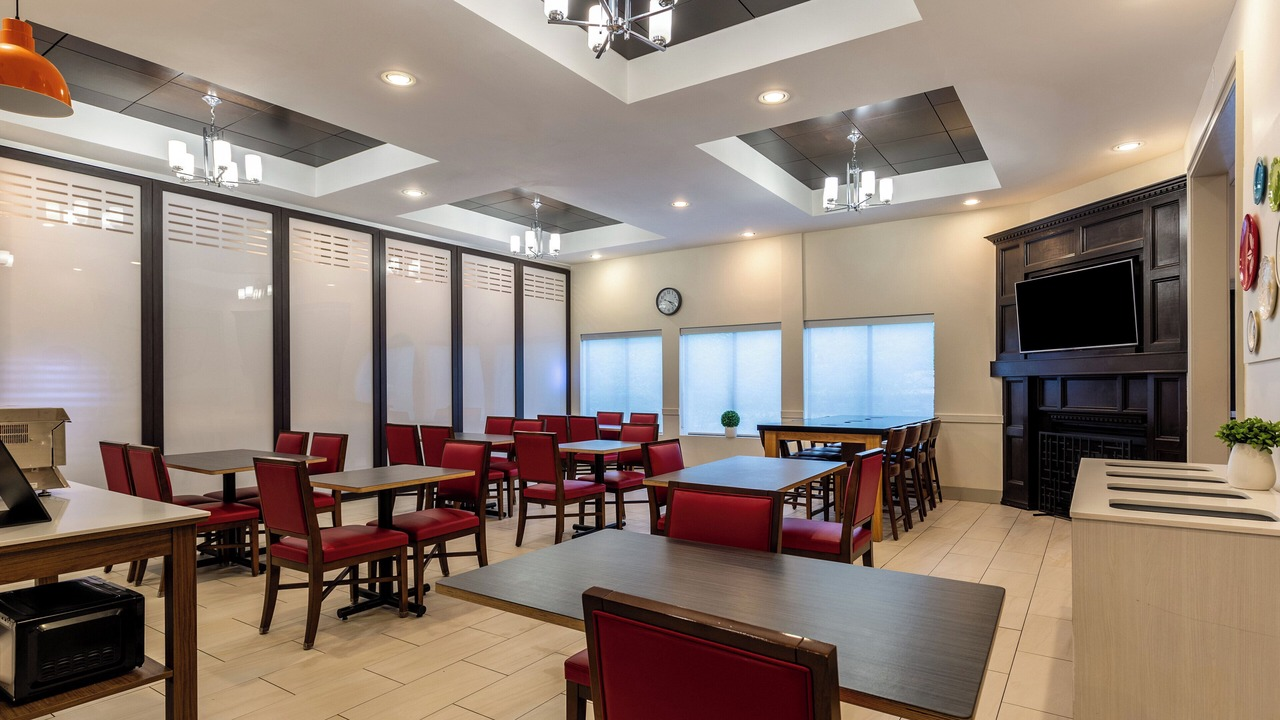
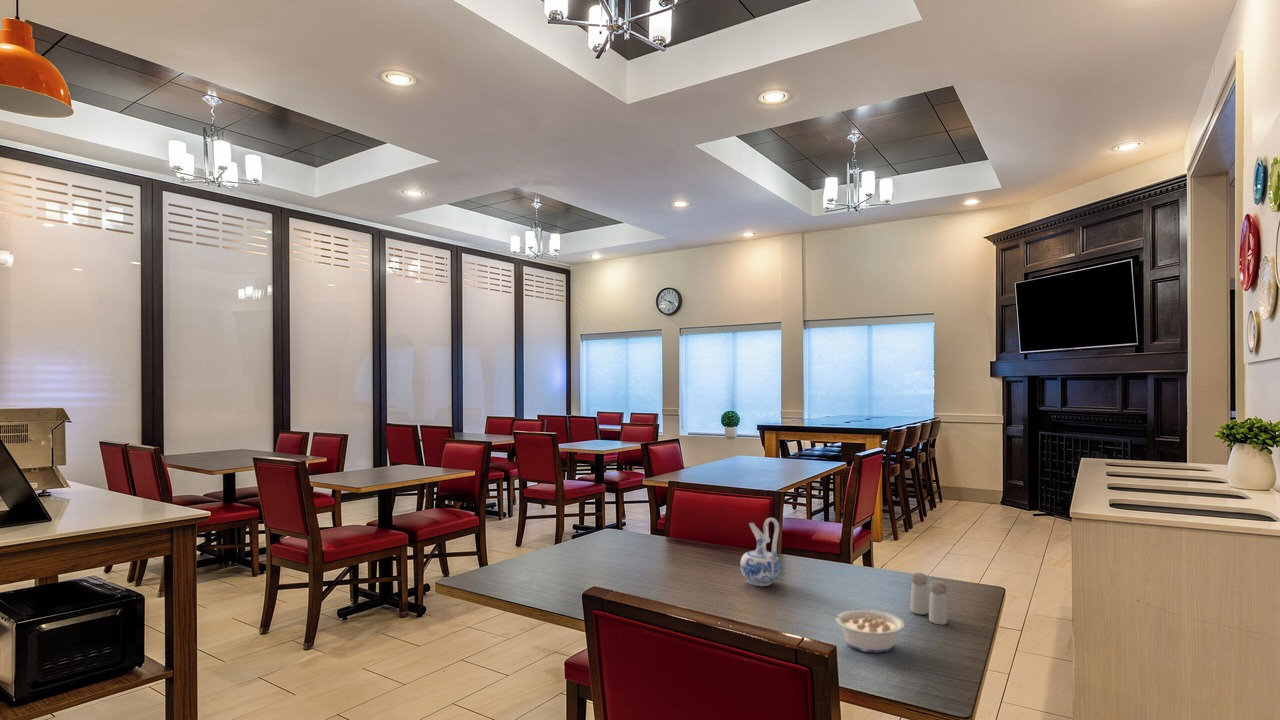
+ legume (867, 630)
+ ceramic pitcher (760, 549)
+ salt and pepper shaker (927, 597)
